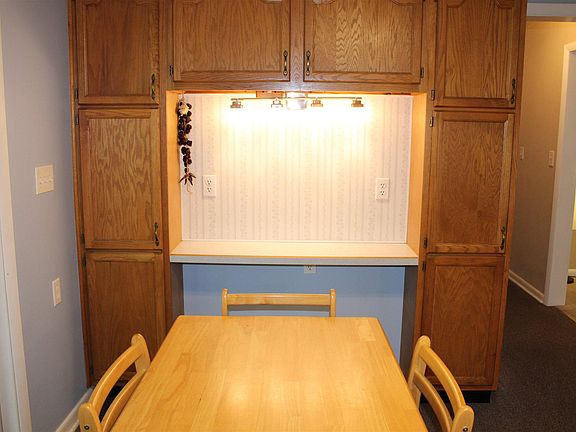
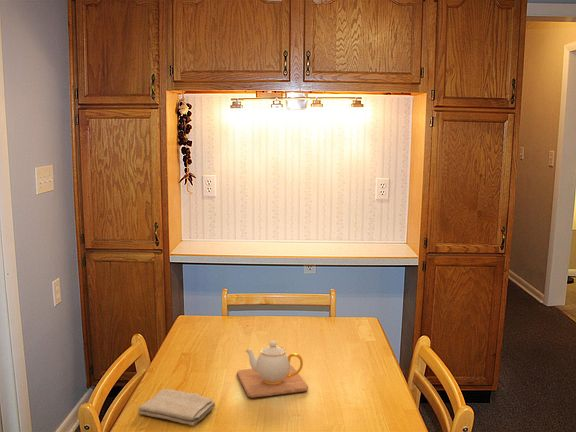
+ washcloth (177, 405)
+ teapot (271, 360)
